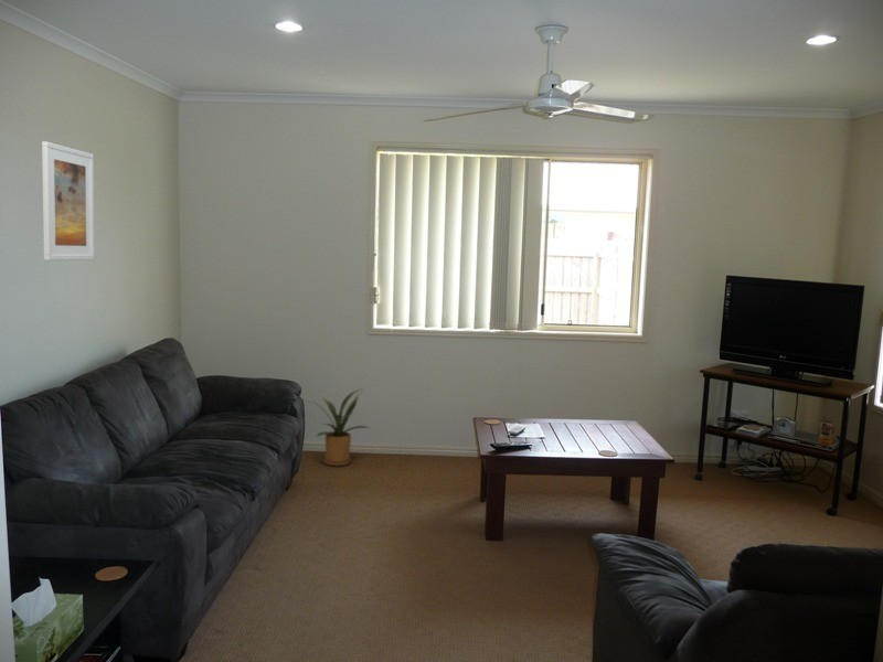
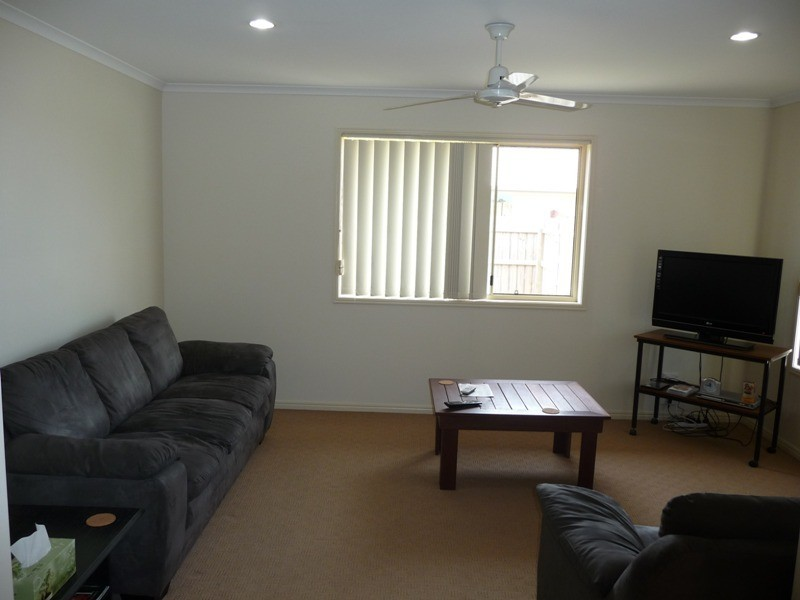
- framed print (70, 204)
- house plant (337, 425)
